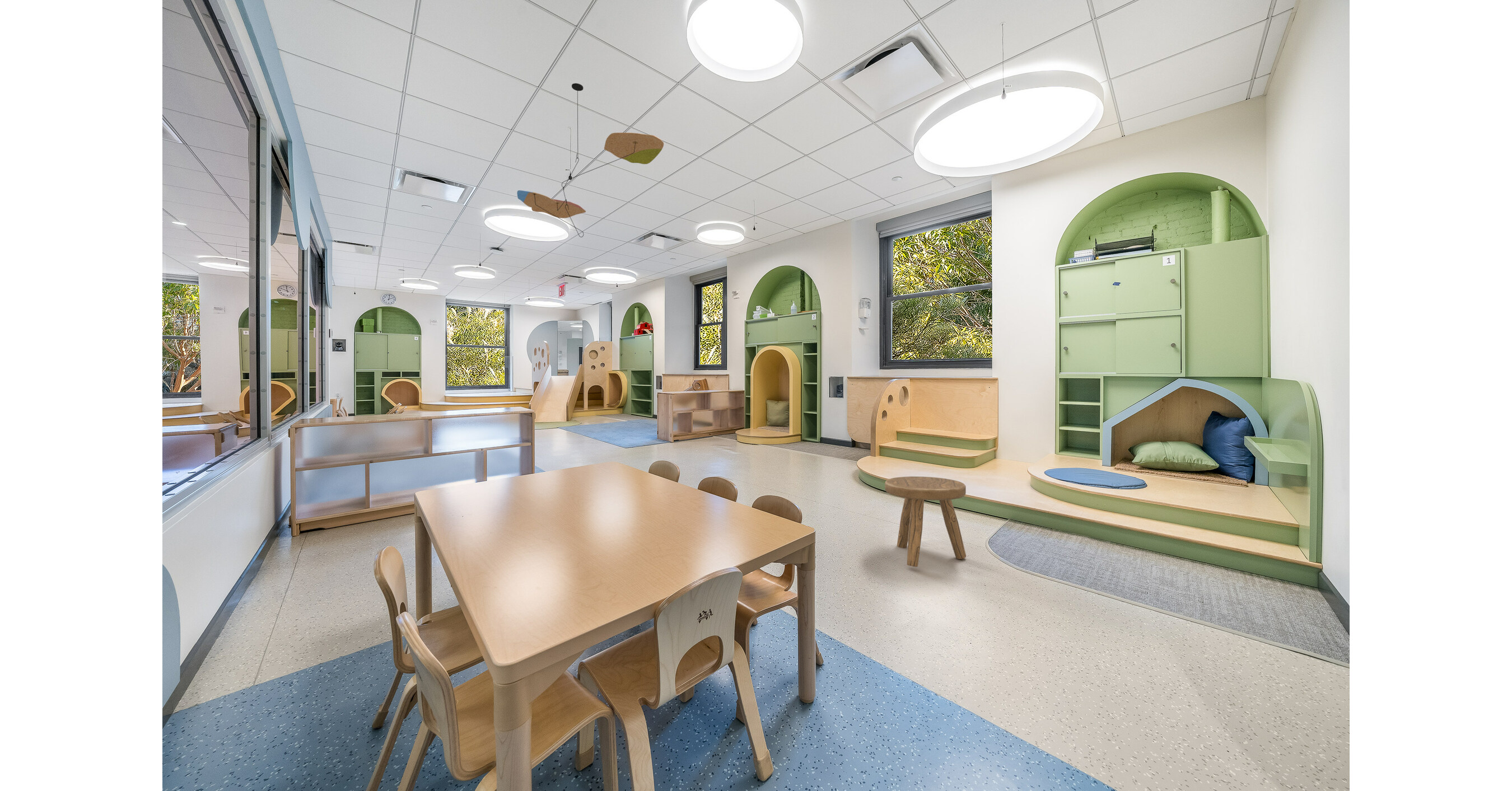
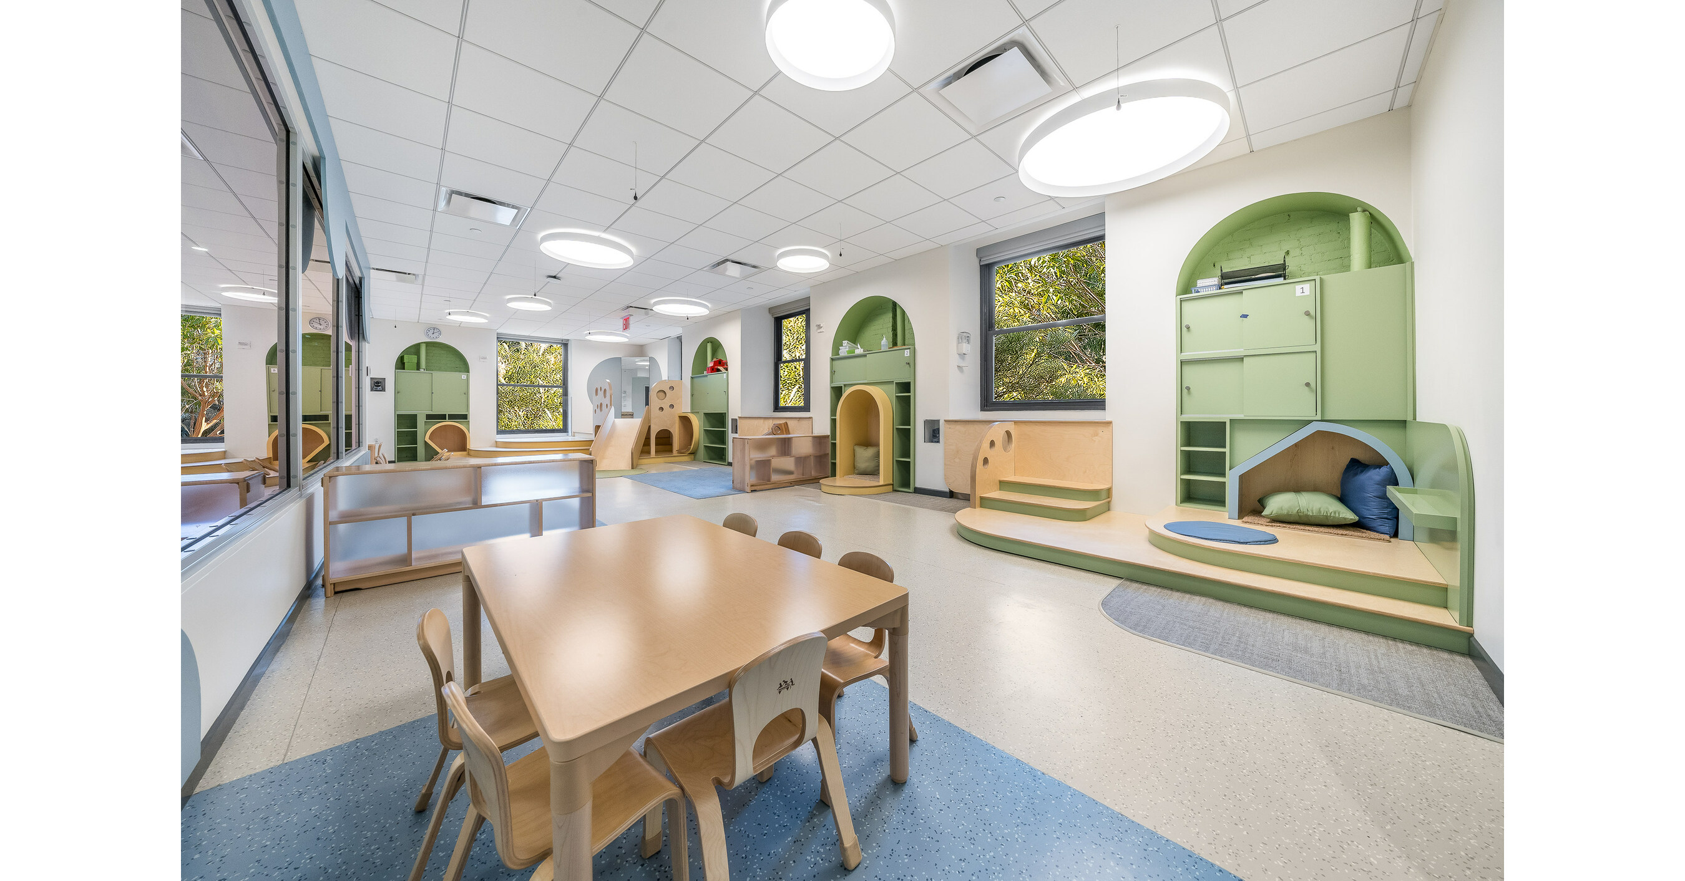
- stool (922, 519)
- ceiling mobile (592, 170)
